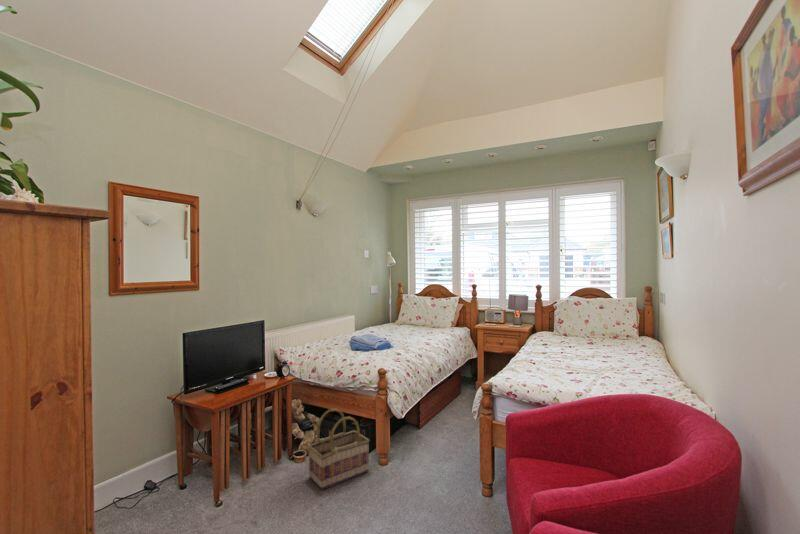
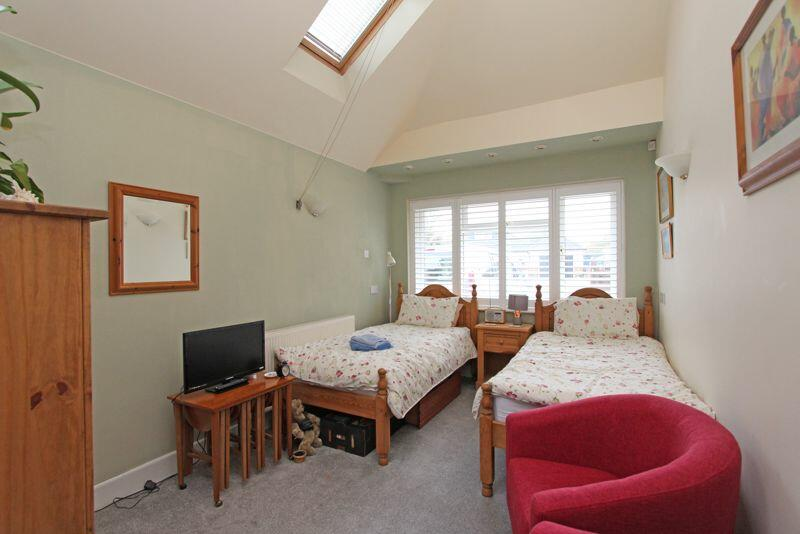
- basket (339, 443)
